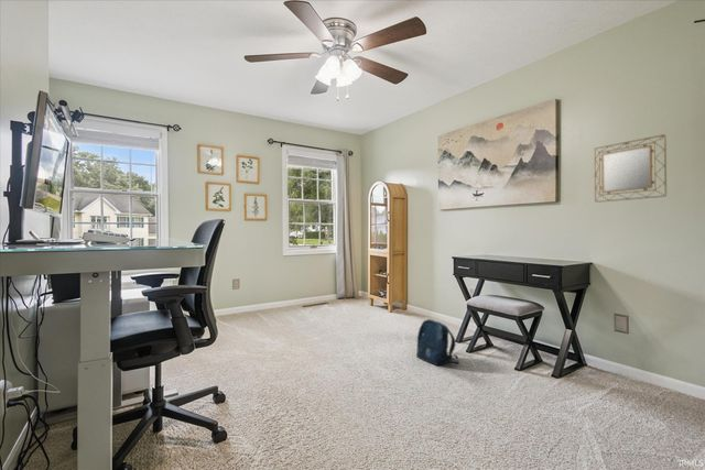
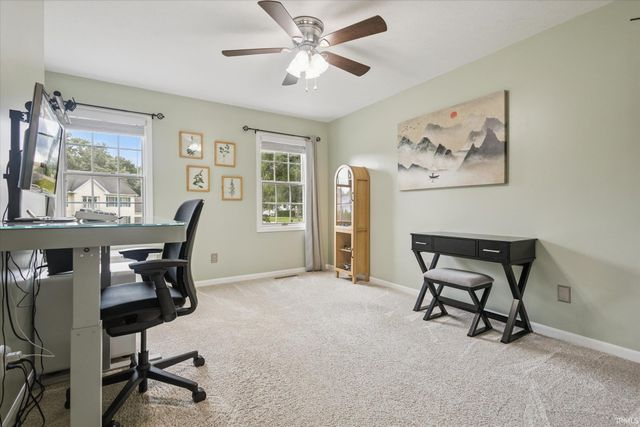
- backpack (436, 338)
- home mirror (626, 170)
